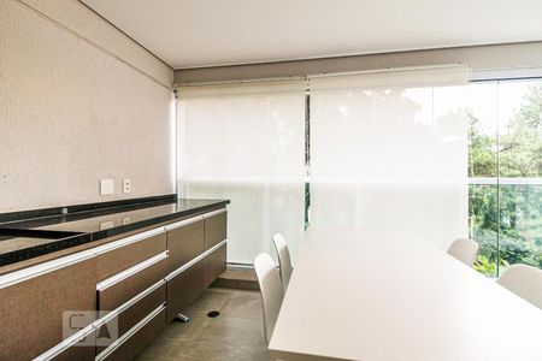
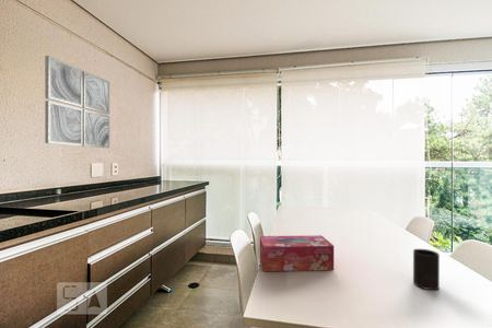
+ wall art (82, 107)
+ cup (425, 268)
+ tissue box (294, 251)
